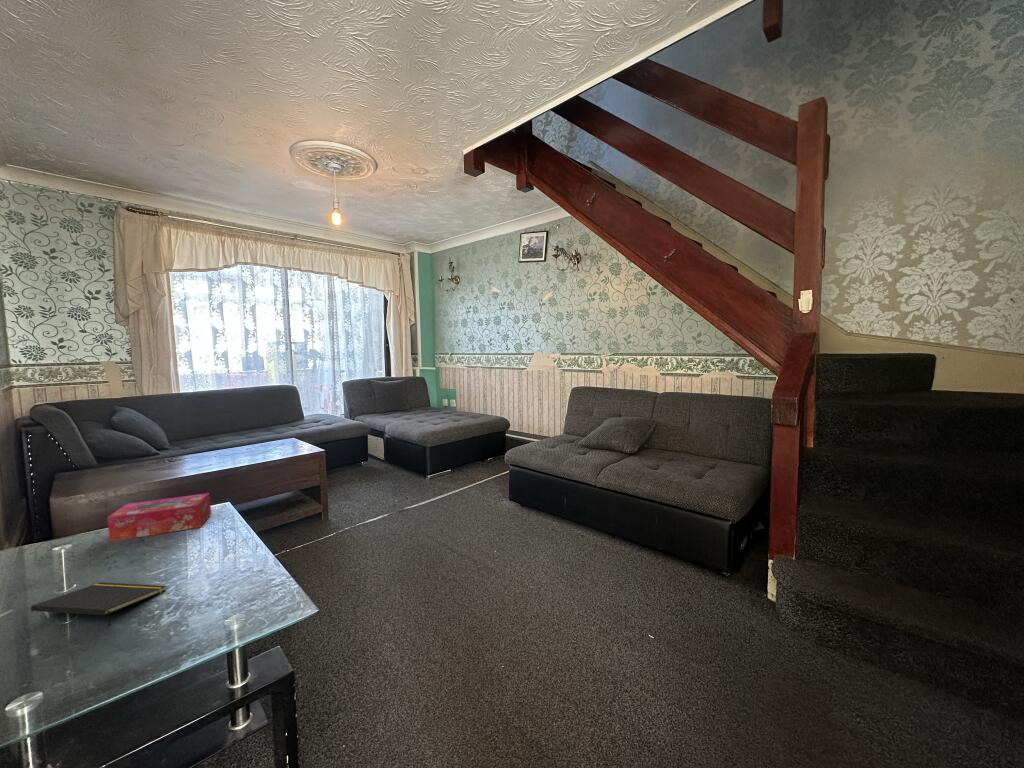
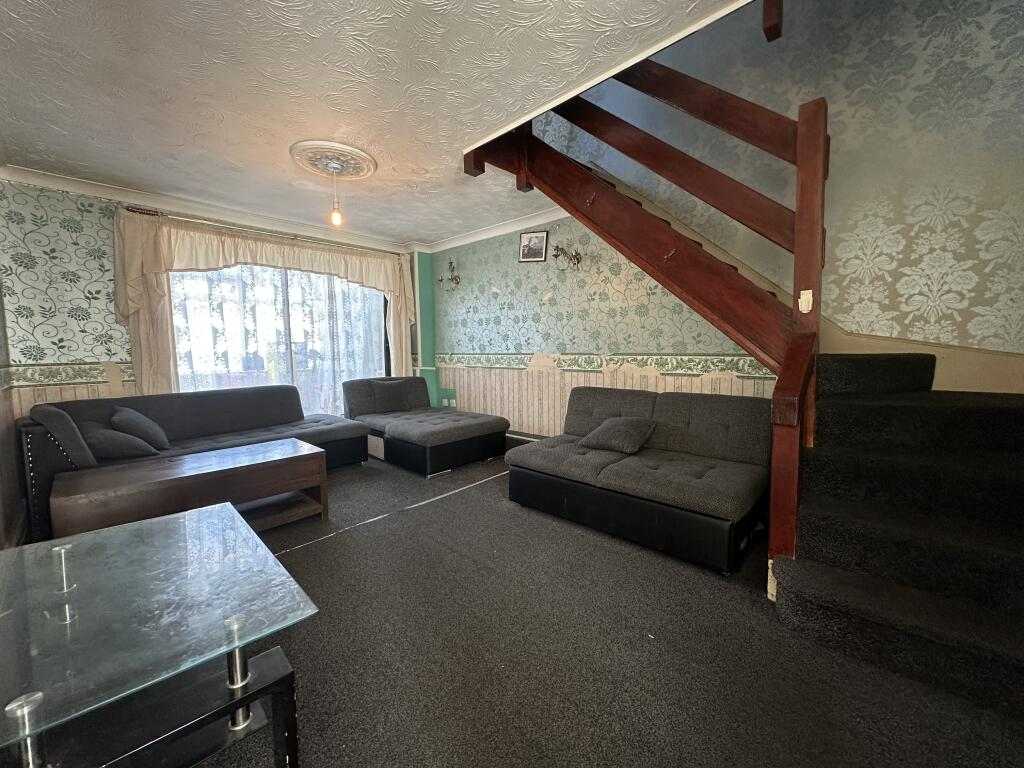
- tissue box (163, 515)
- notepad (102, 597)
